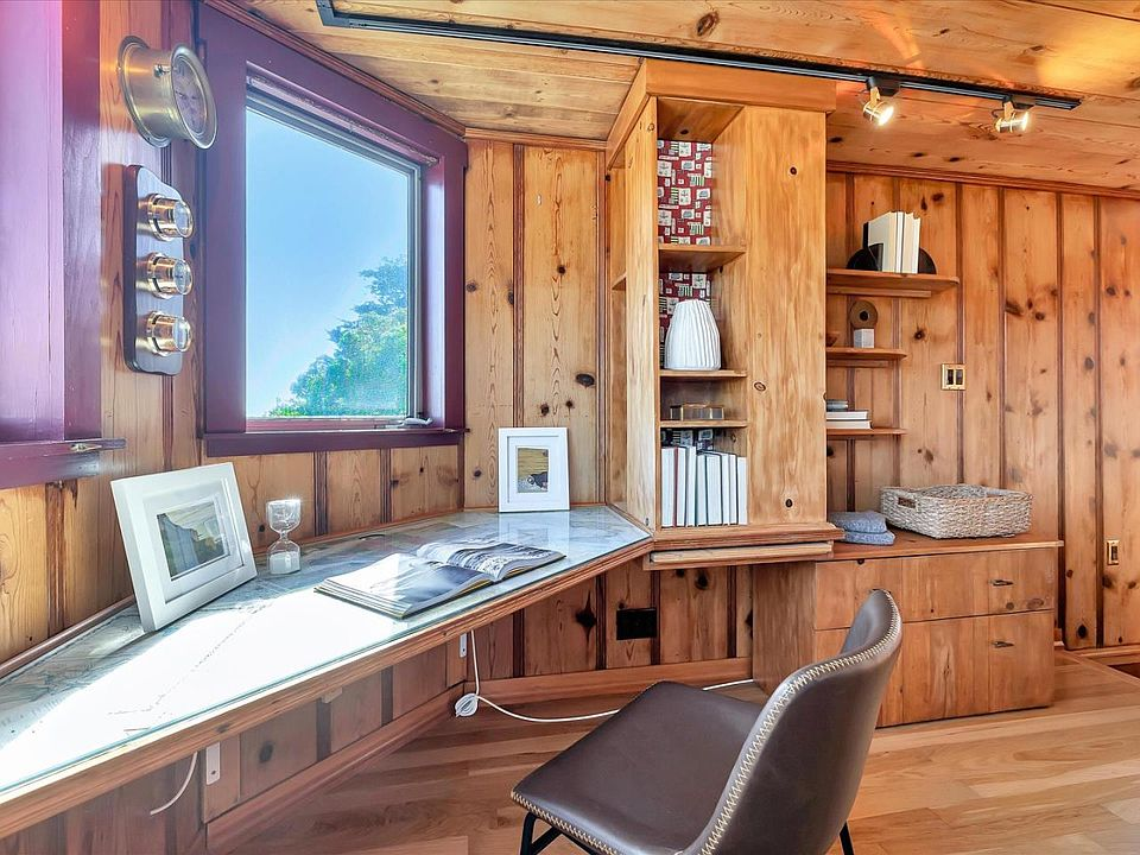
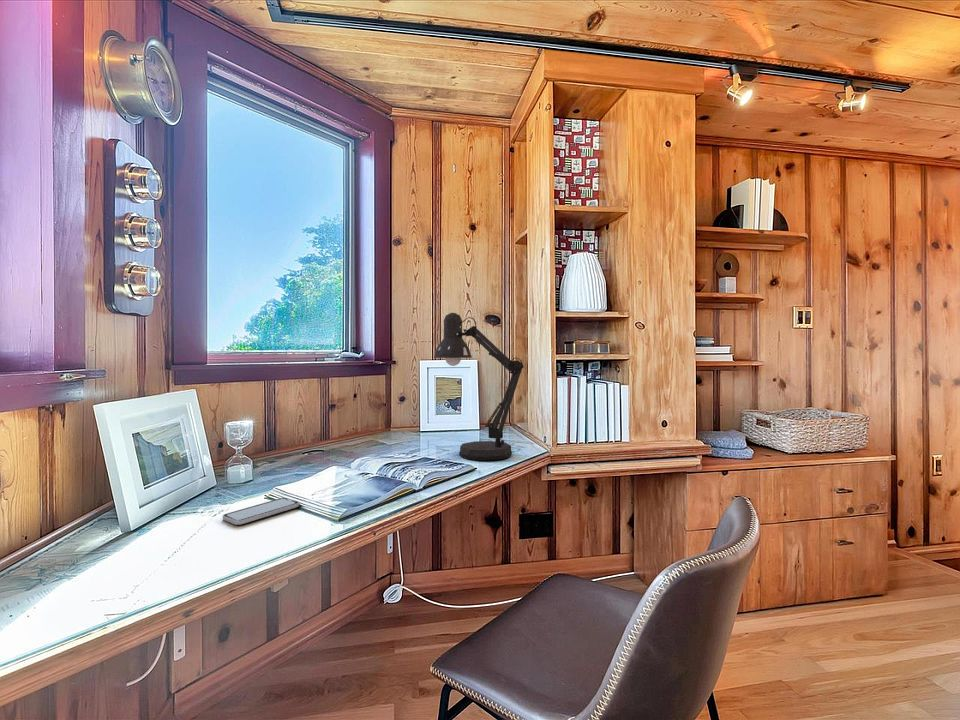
+ smartphone (262, 510)
+ desk lamp (471, 357)
